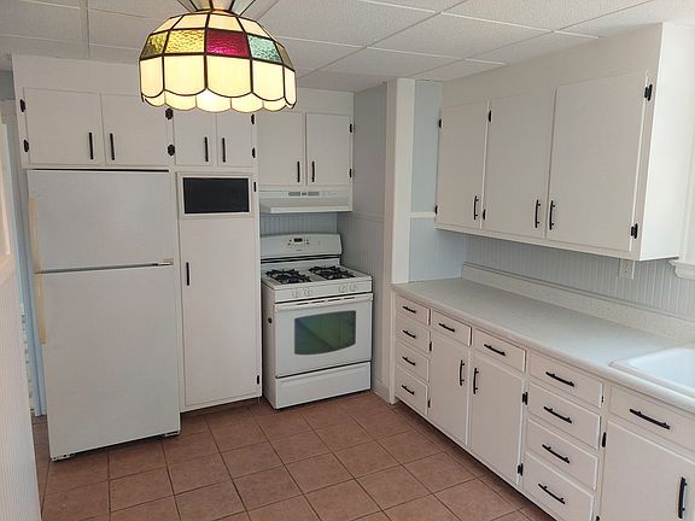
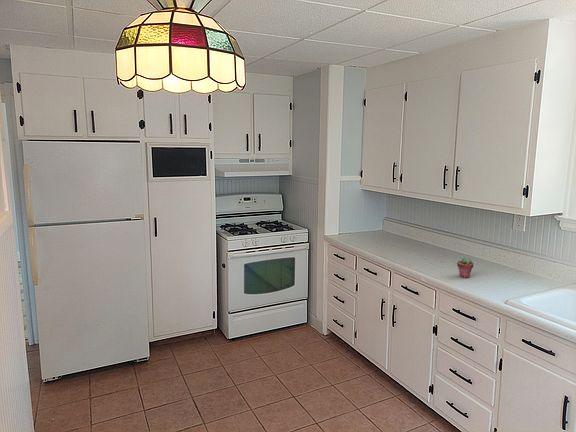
+ potted succulent (465, 266)
